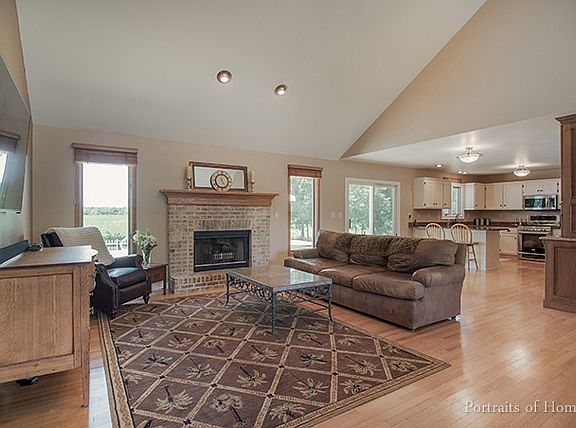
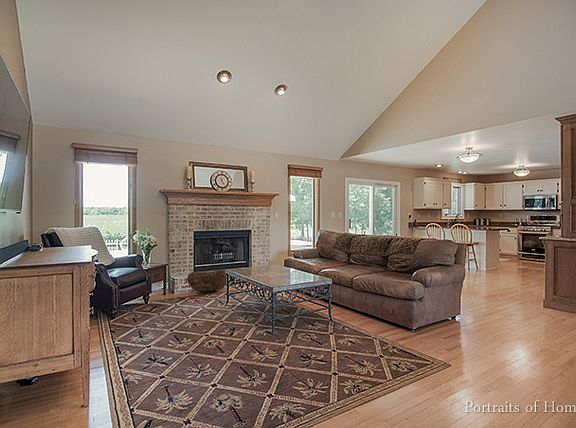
+ basket (209, 279)
